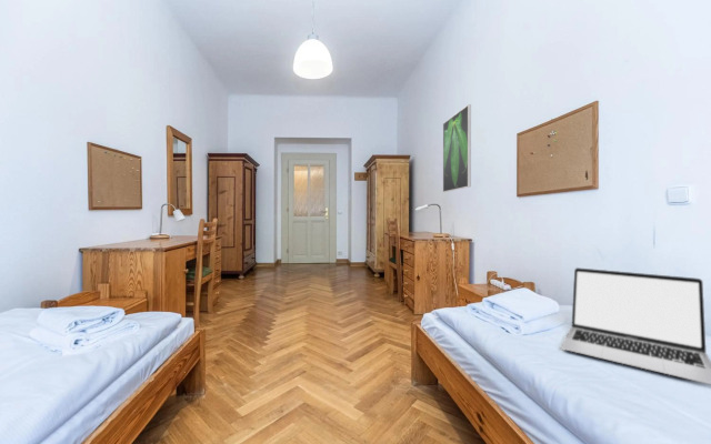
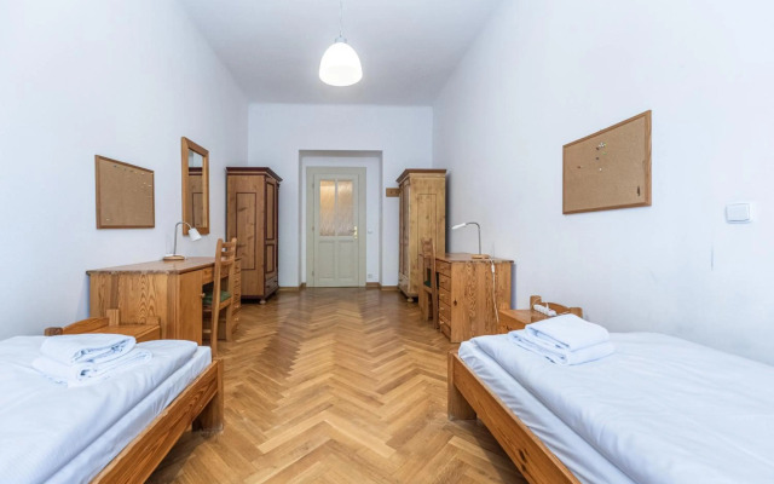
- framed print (455, 152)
- laptop (631, 314)
